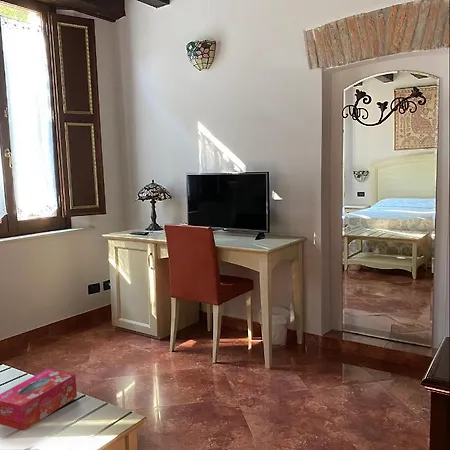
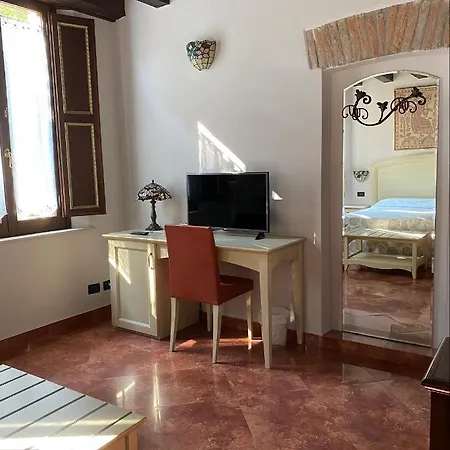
- tissue box (36, 397)
